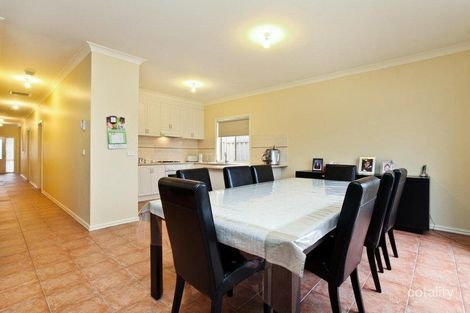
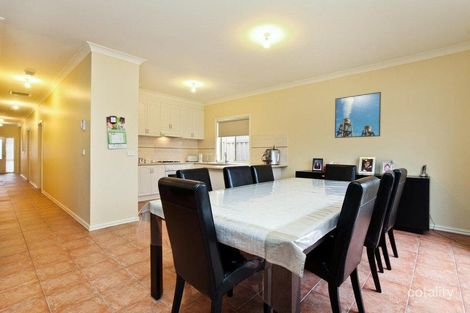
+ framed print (356, 116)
